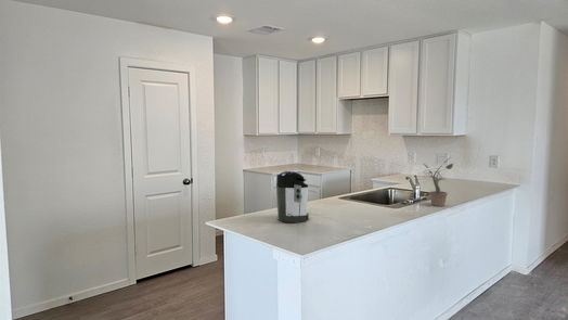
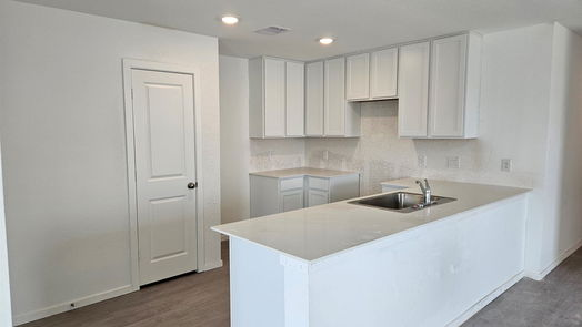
- potted plant (436, 180)
- coffee maker (297, 196)
